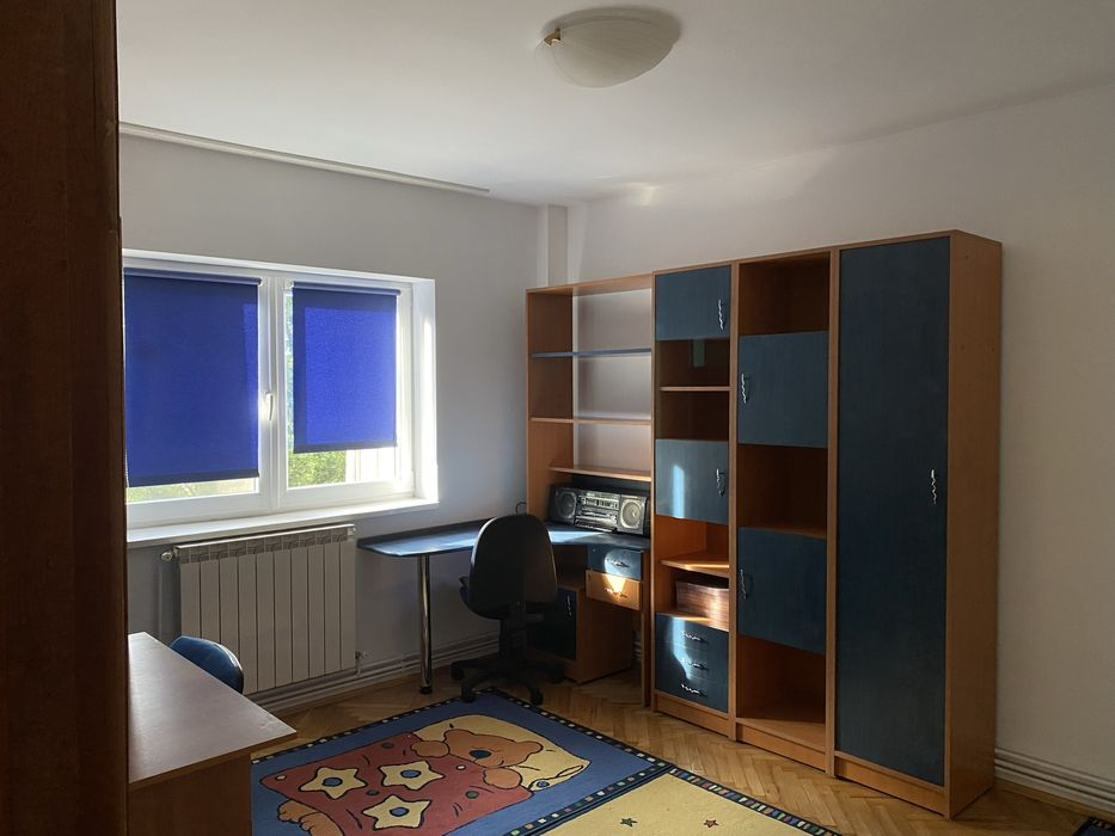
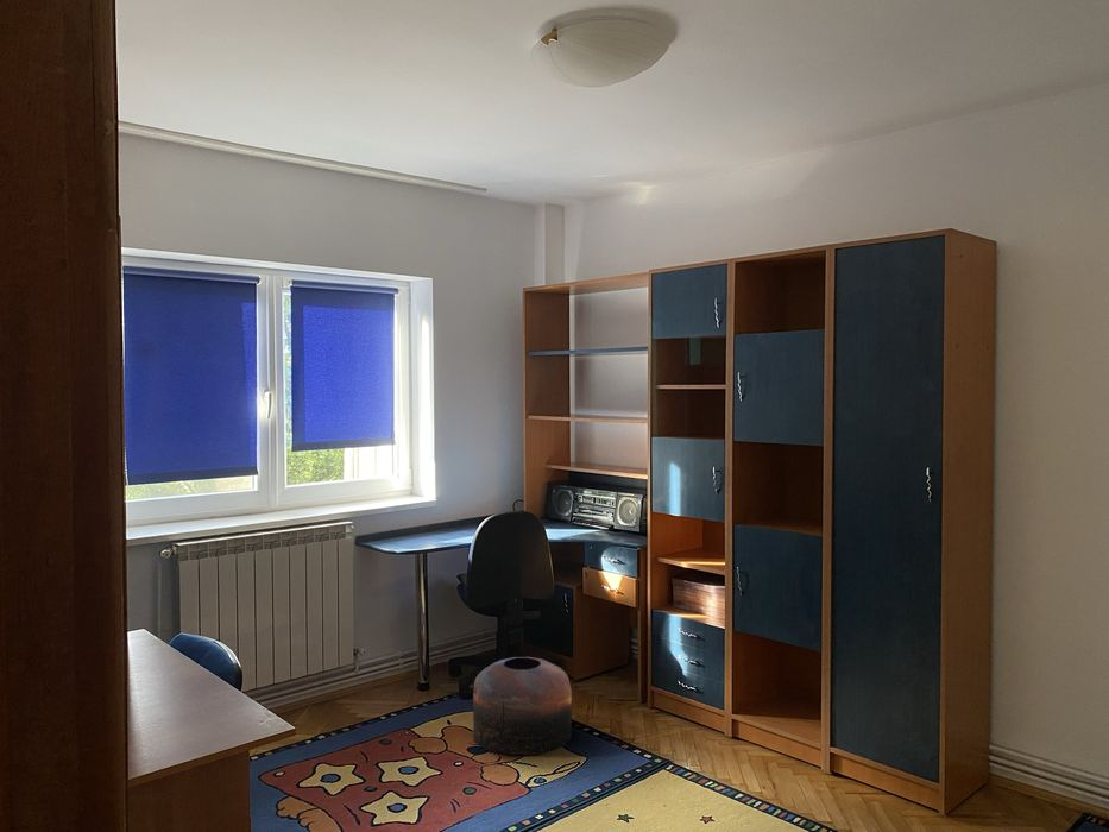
+ pouf (522, 699)
